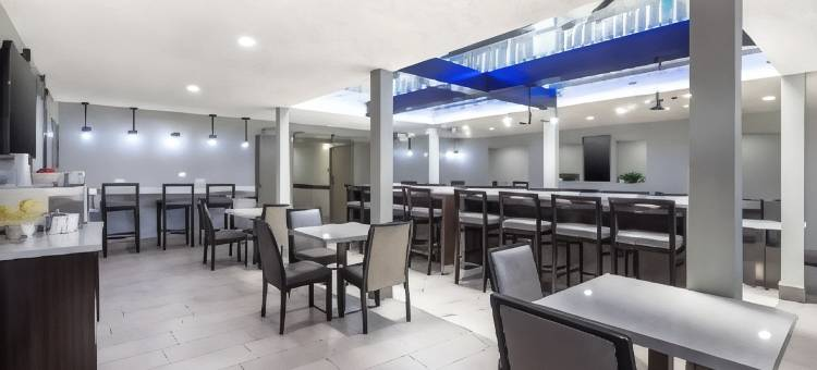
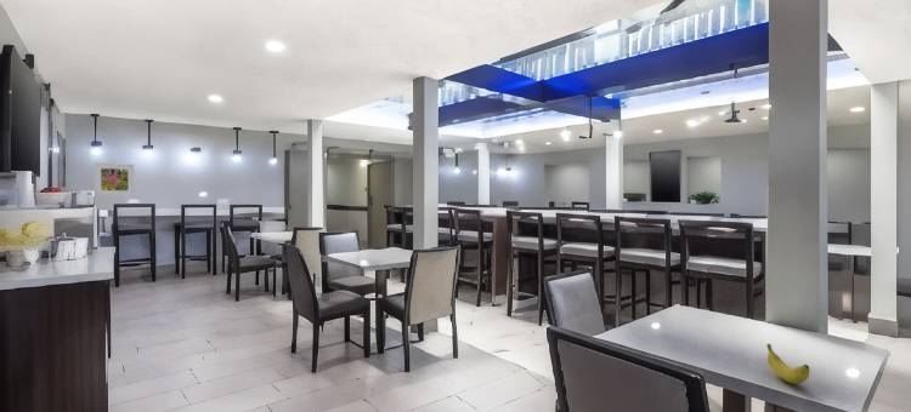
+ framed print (114, 179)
+ banana (786, 366)
